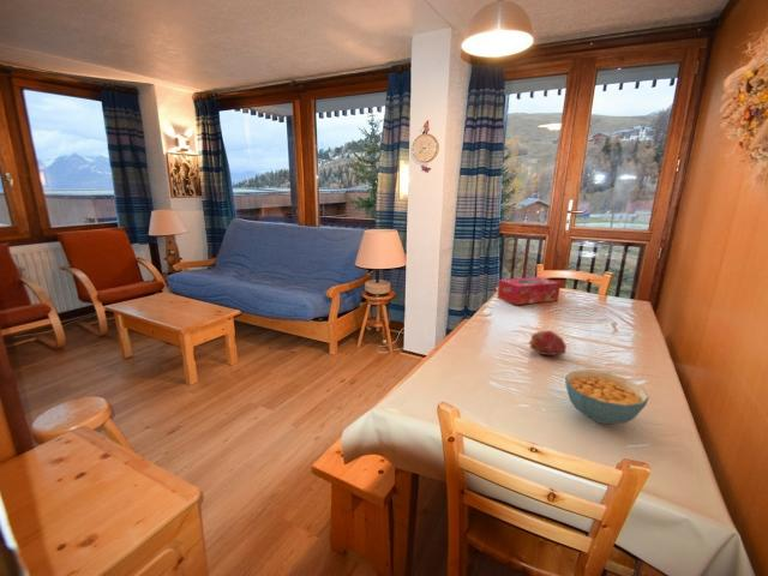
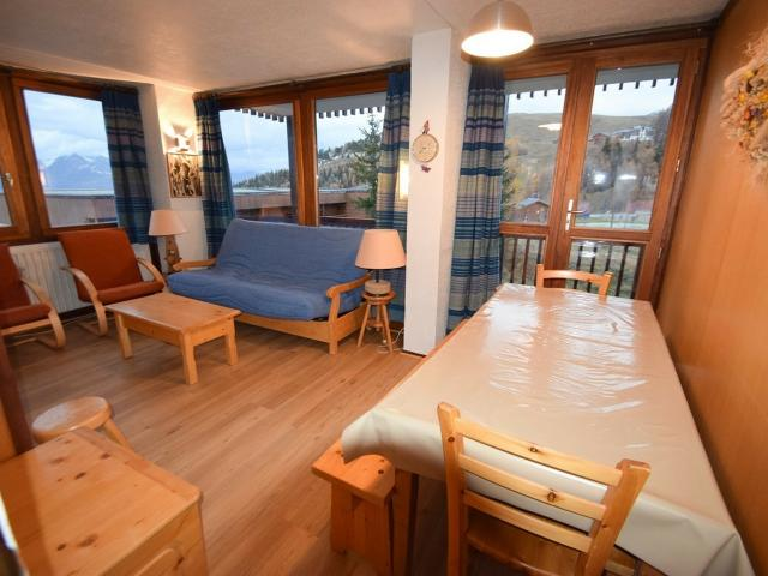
- tissue box (528, 289)
- fruit (547, 342)
- cereal bowl (601, 402)
